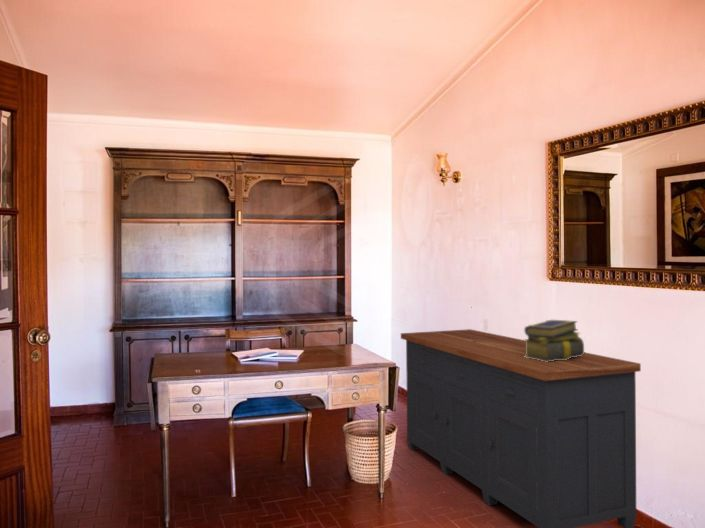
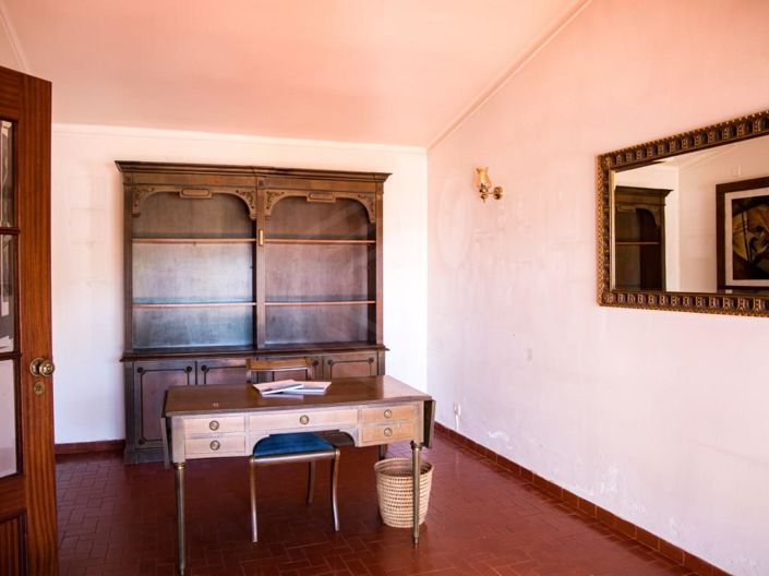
- stack of books (553, 339)
- sideboard (499, 413)
